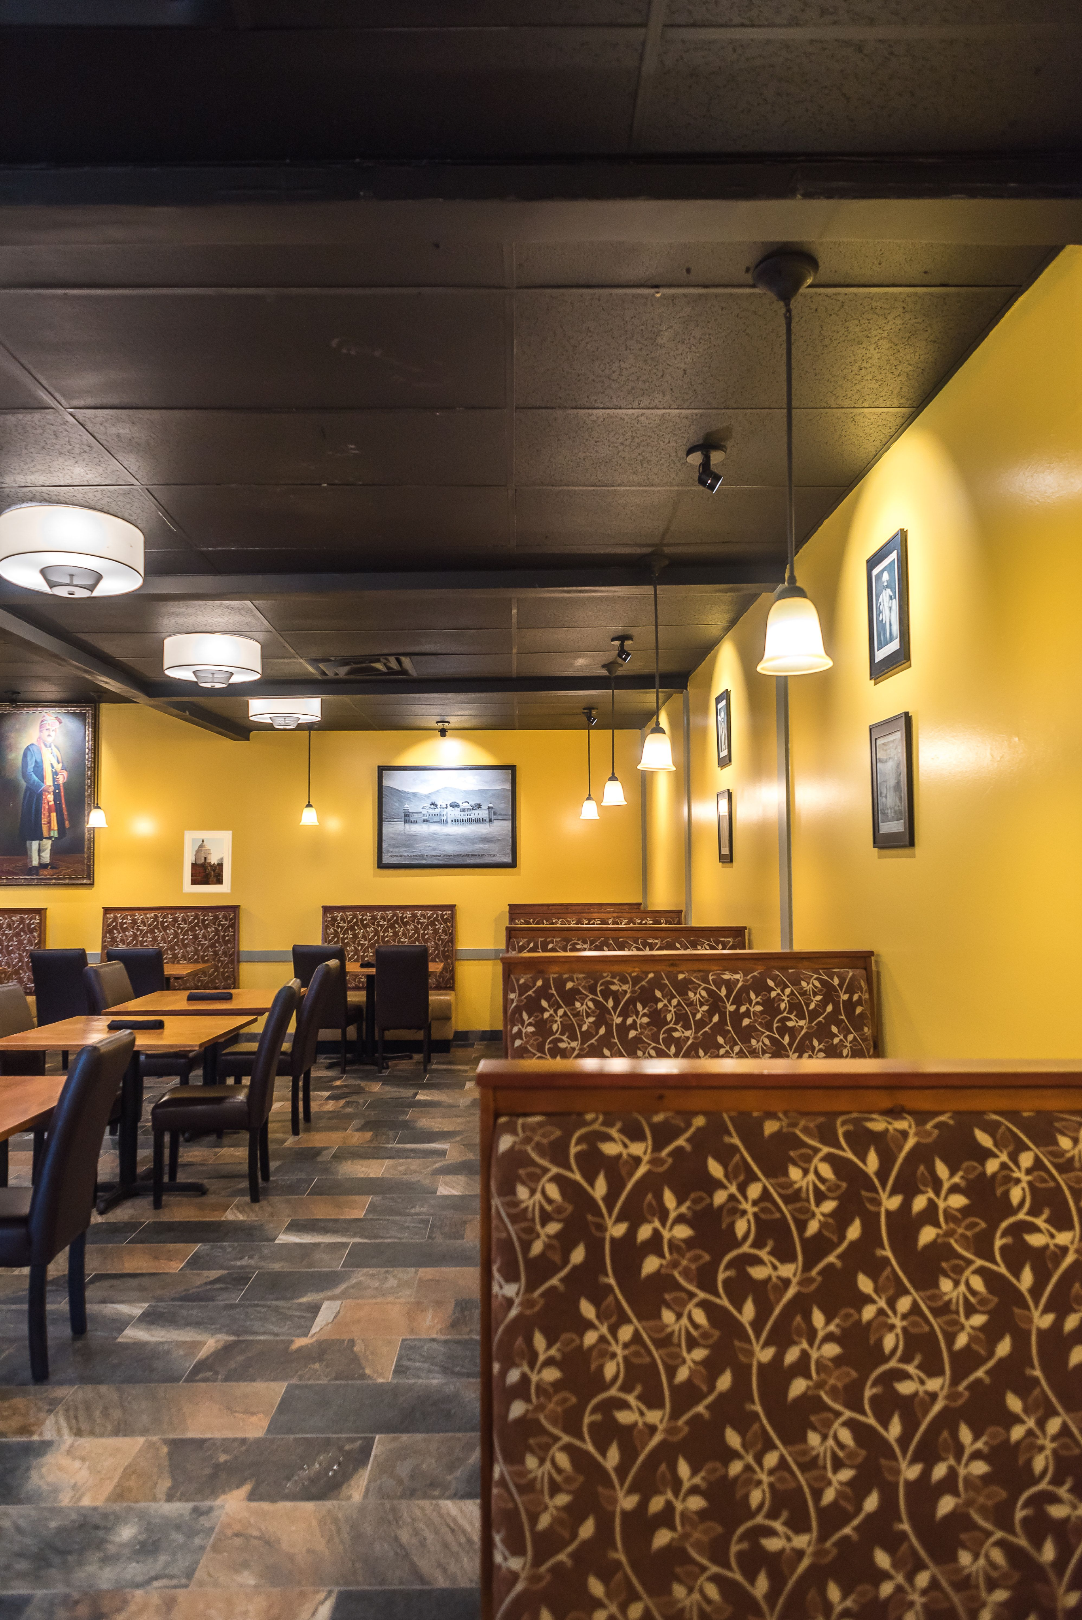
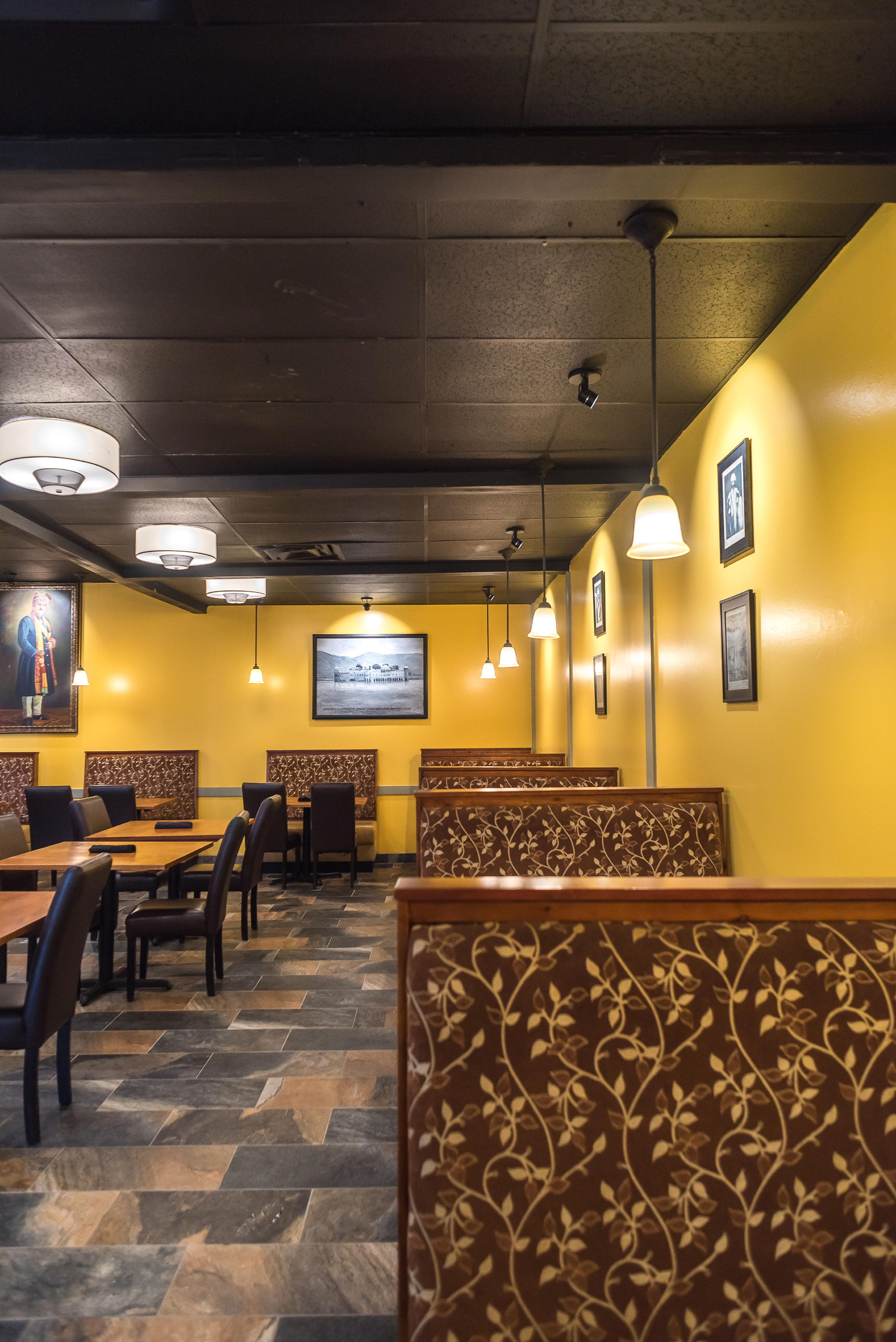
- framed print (208, 862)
